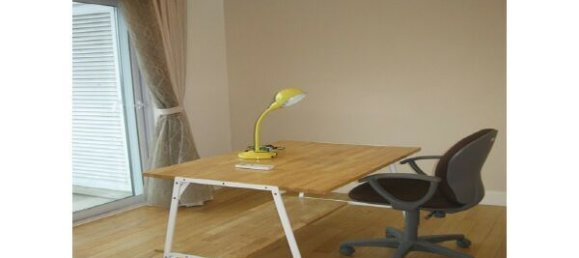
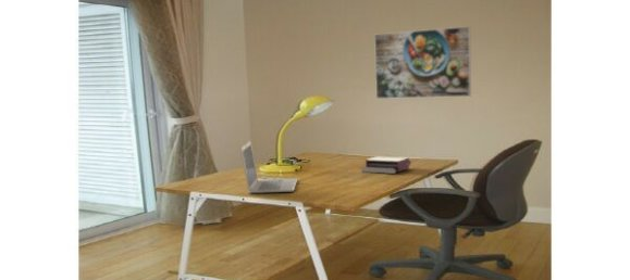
+ book (386, 164)
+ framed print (421, 64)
+ laptop (270, 179)
